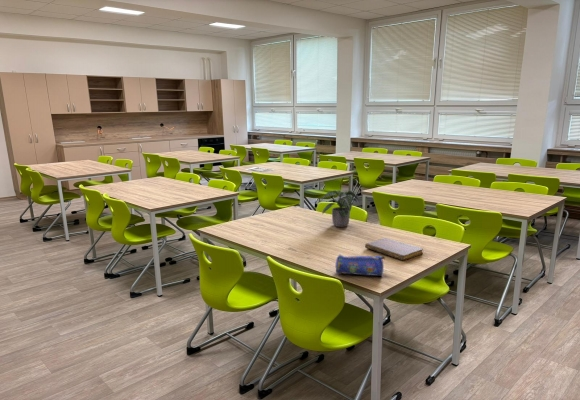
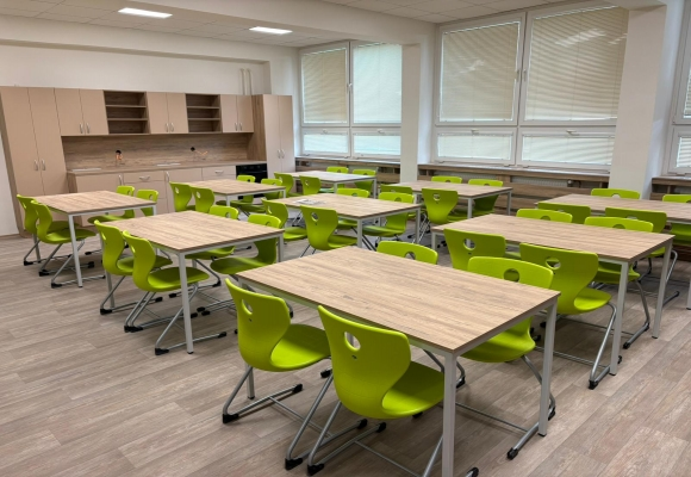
- pencil case (359, 264)
- potted plant (340, 208)
- notebook (393, 248)
